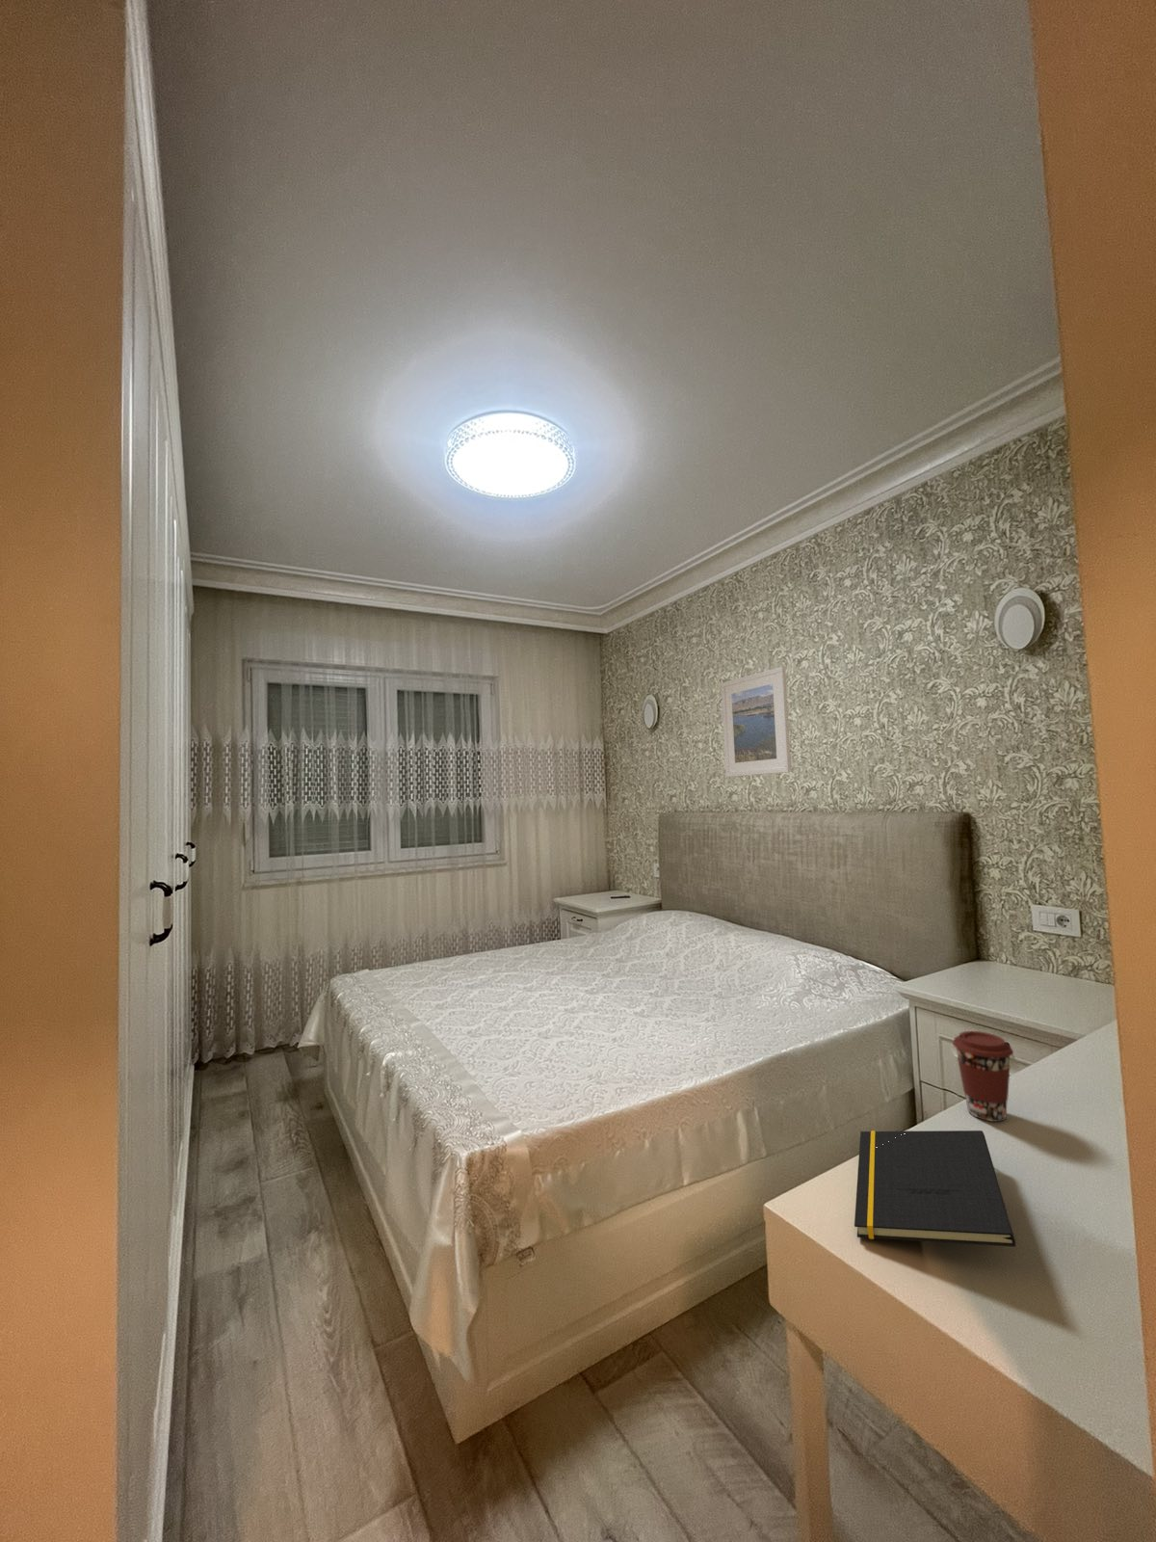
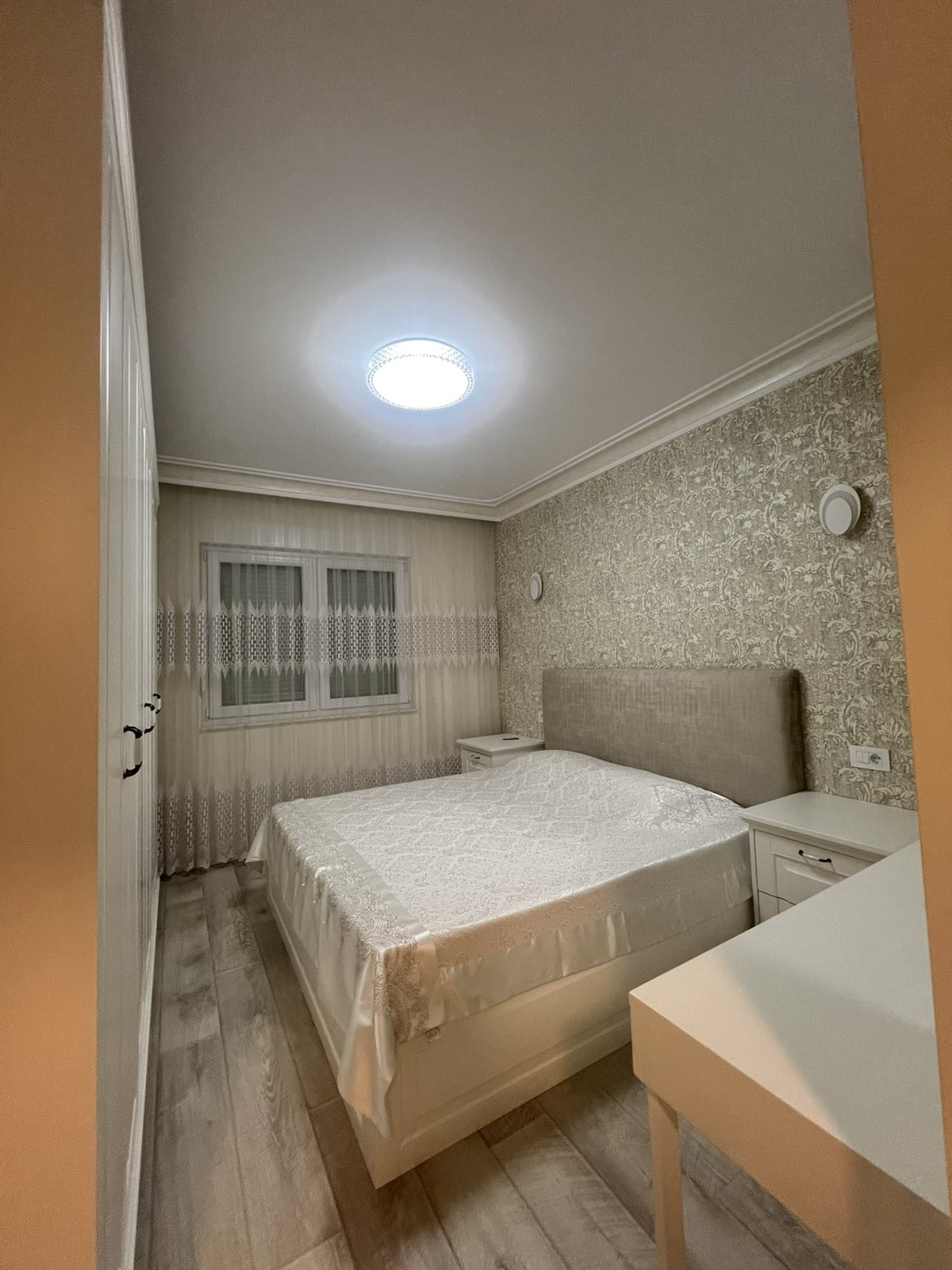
- notepad (925, 1179)
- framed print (753, 725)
- coffee cup (984, 1076)
